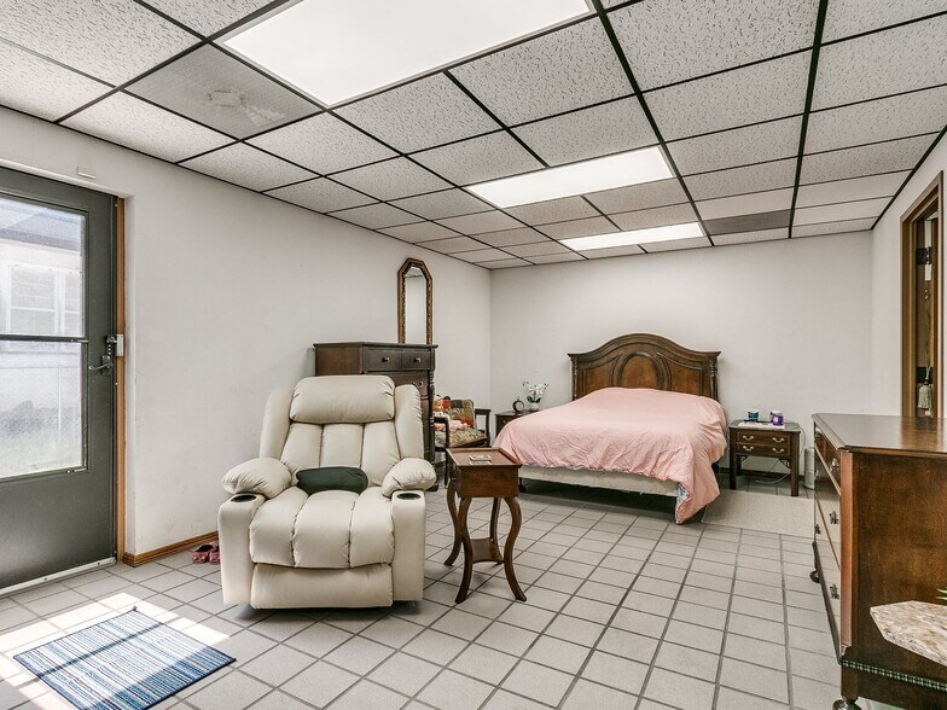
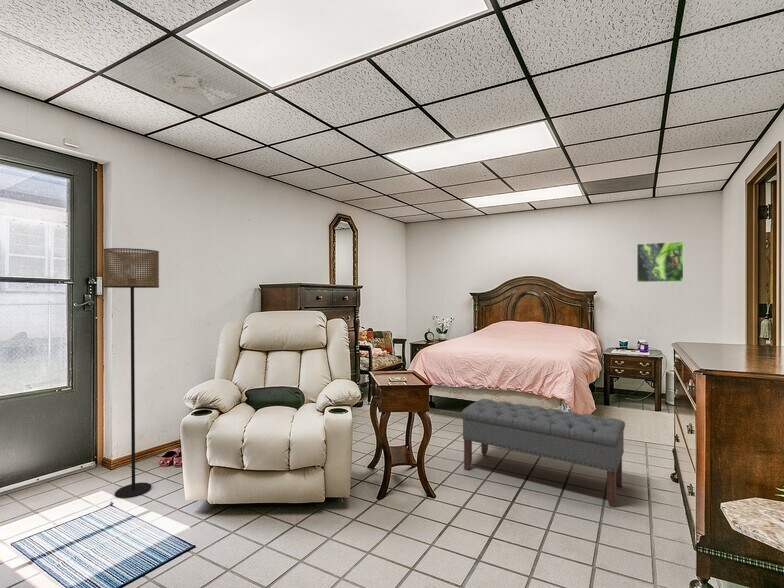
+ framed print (659, 262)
+ floor lamp (132, 370)
+ bench (539, 444)
